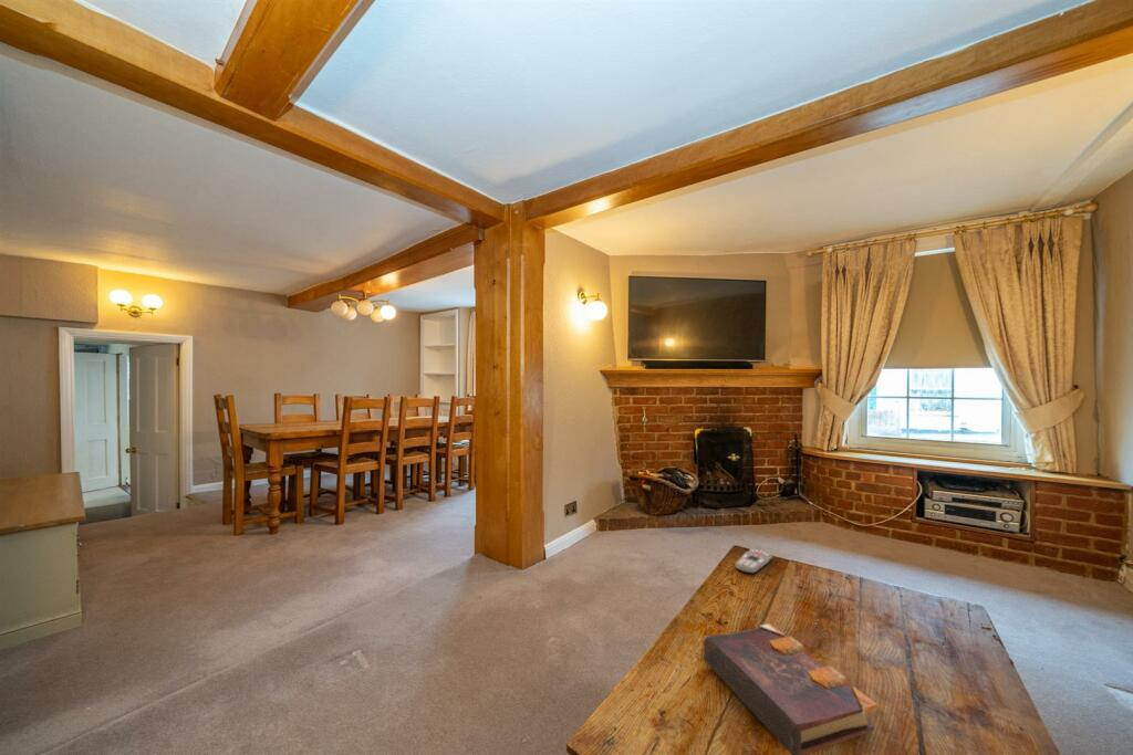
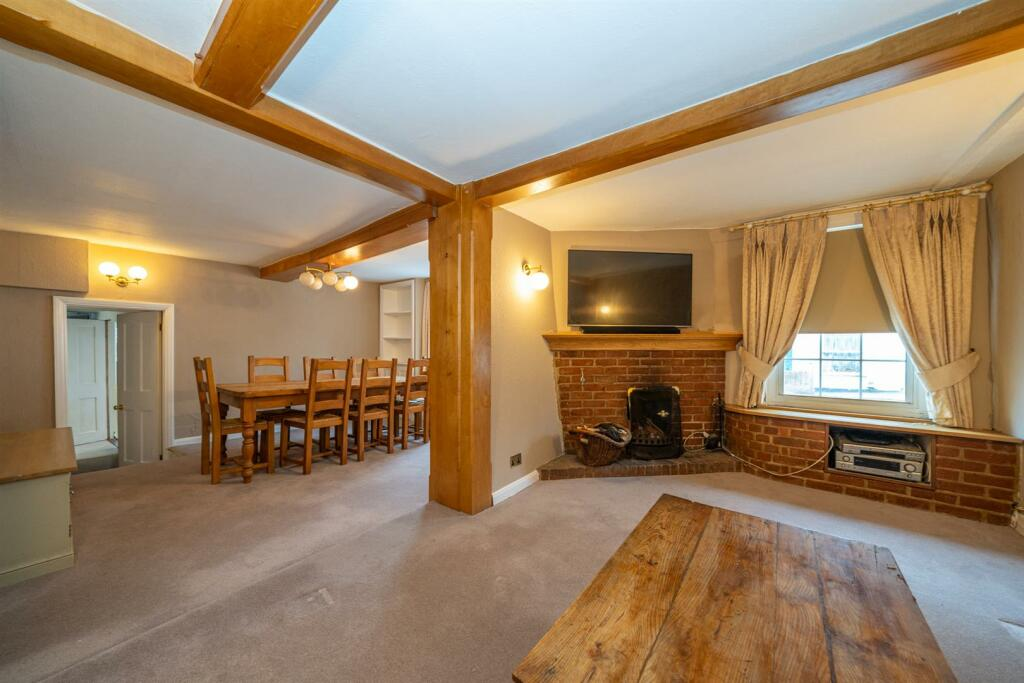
- book (780, 679)
- remote control (752, 560)
